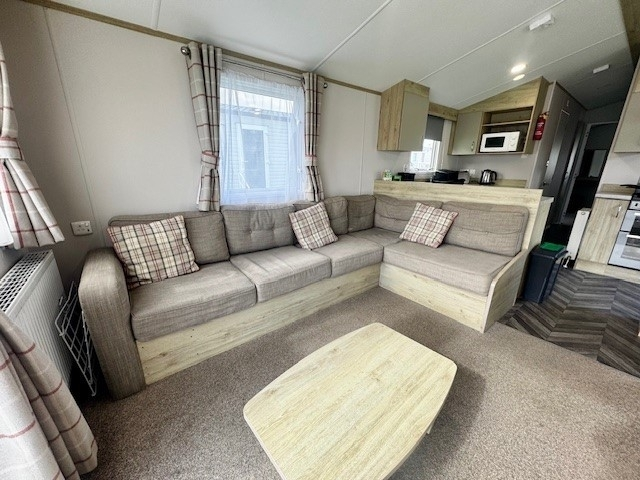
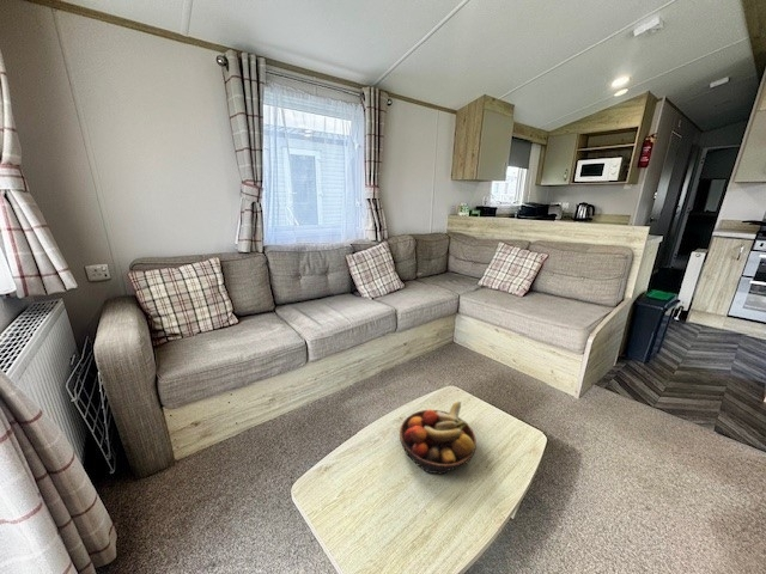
+ fruit bowl (437, 430)
